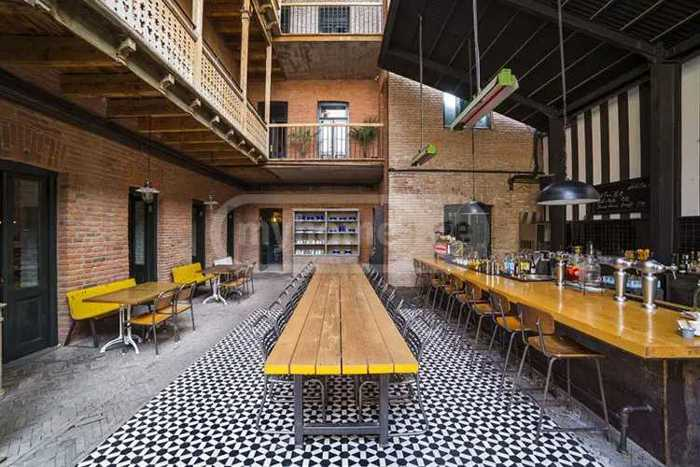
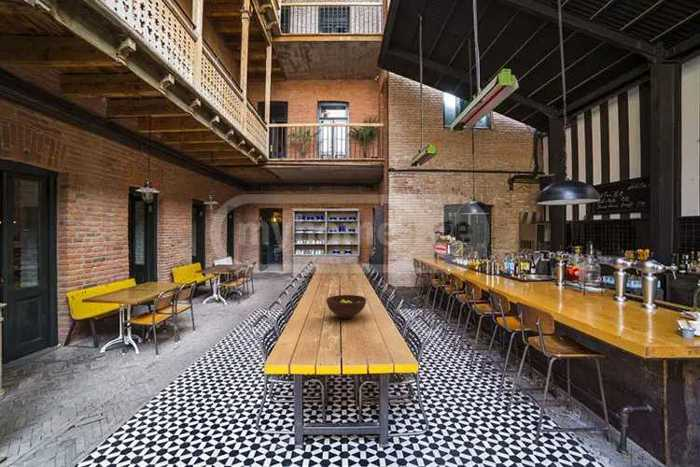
+ fruit bowl (346, 307)
